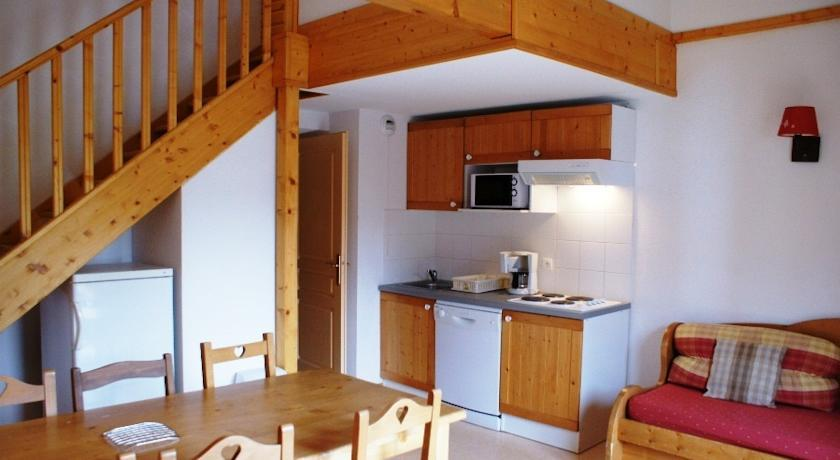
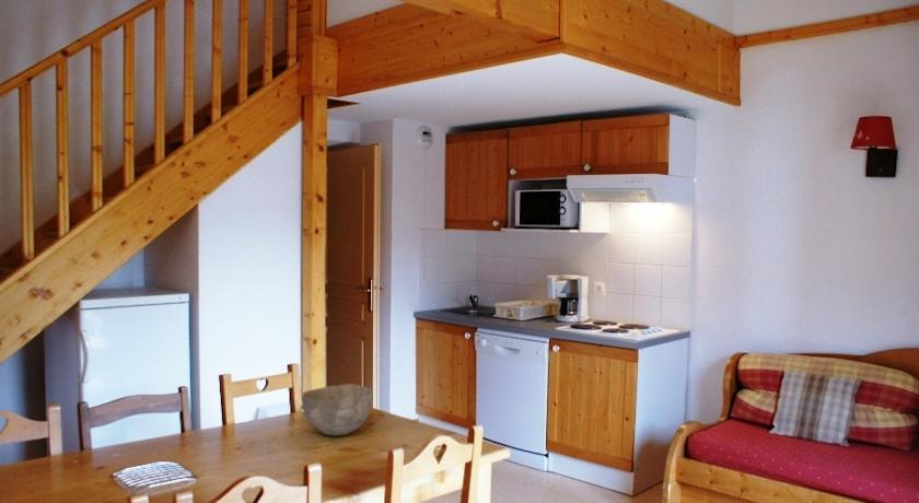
+ bowl (336, 411)
